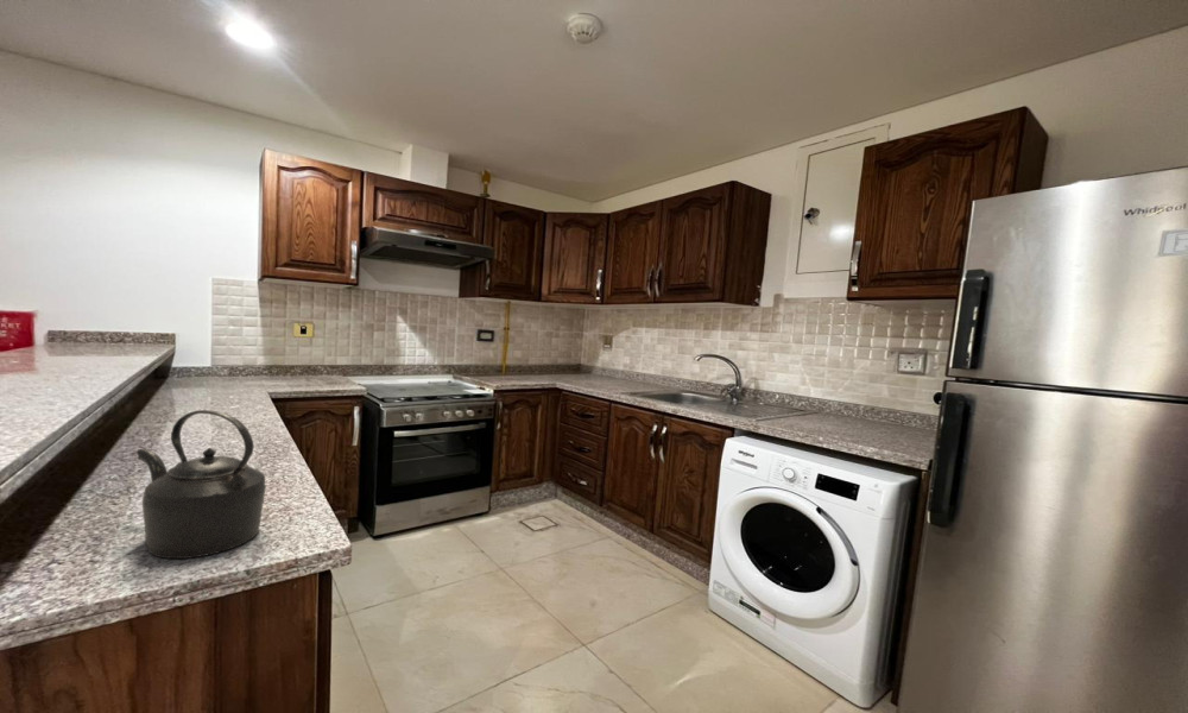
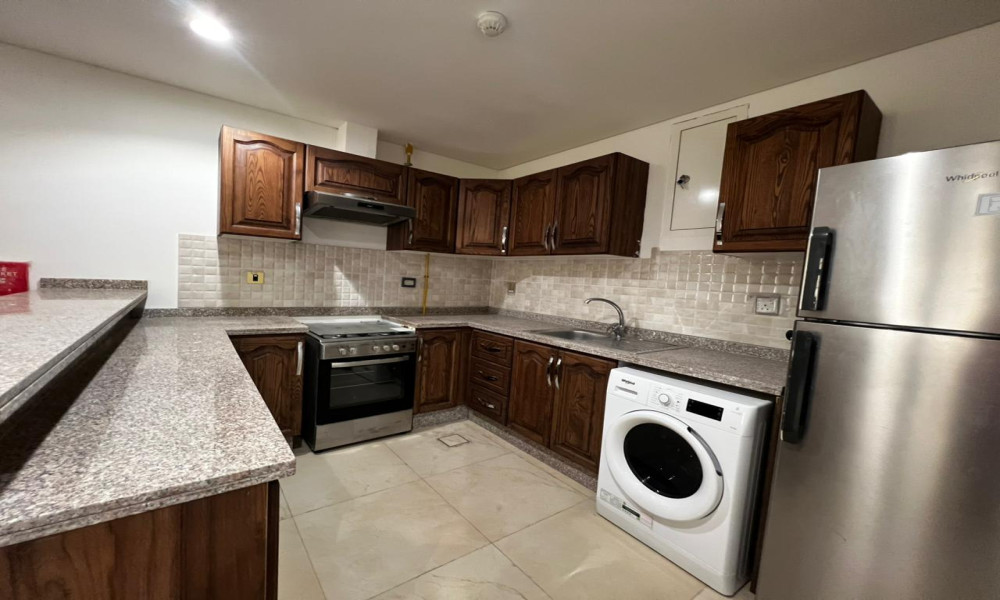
- kettle (191, 471)
